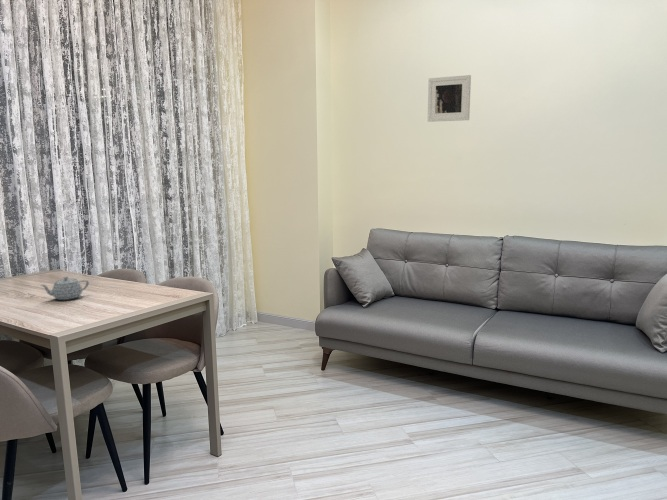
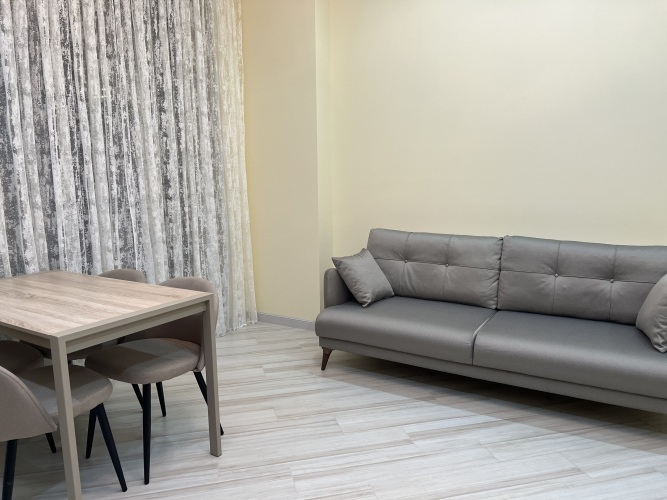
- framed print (448, 99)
- teapot (65, 287)
